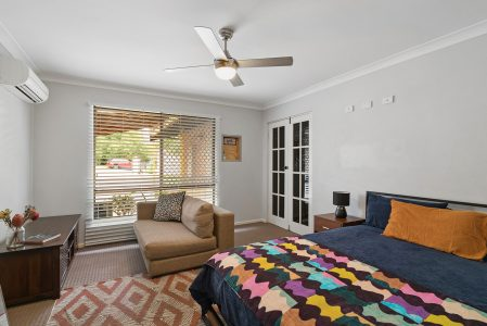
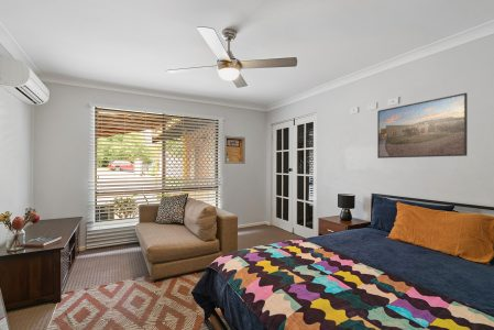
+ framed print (416, 130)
